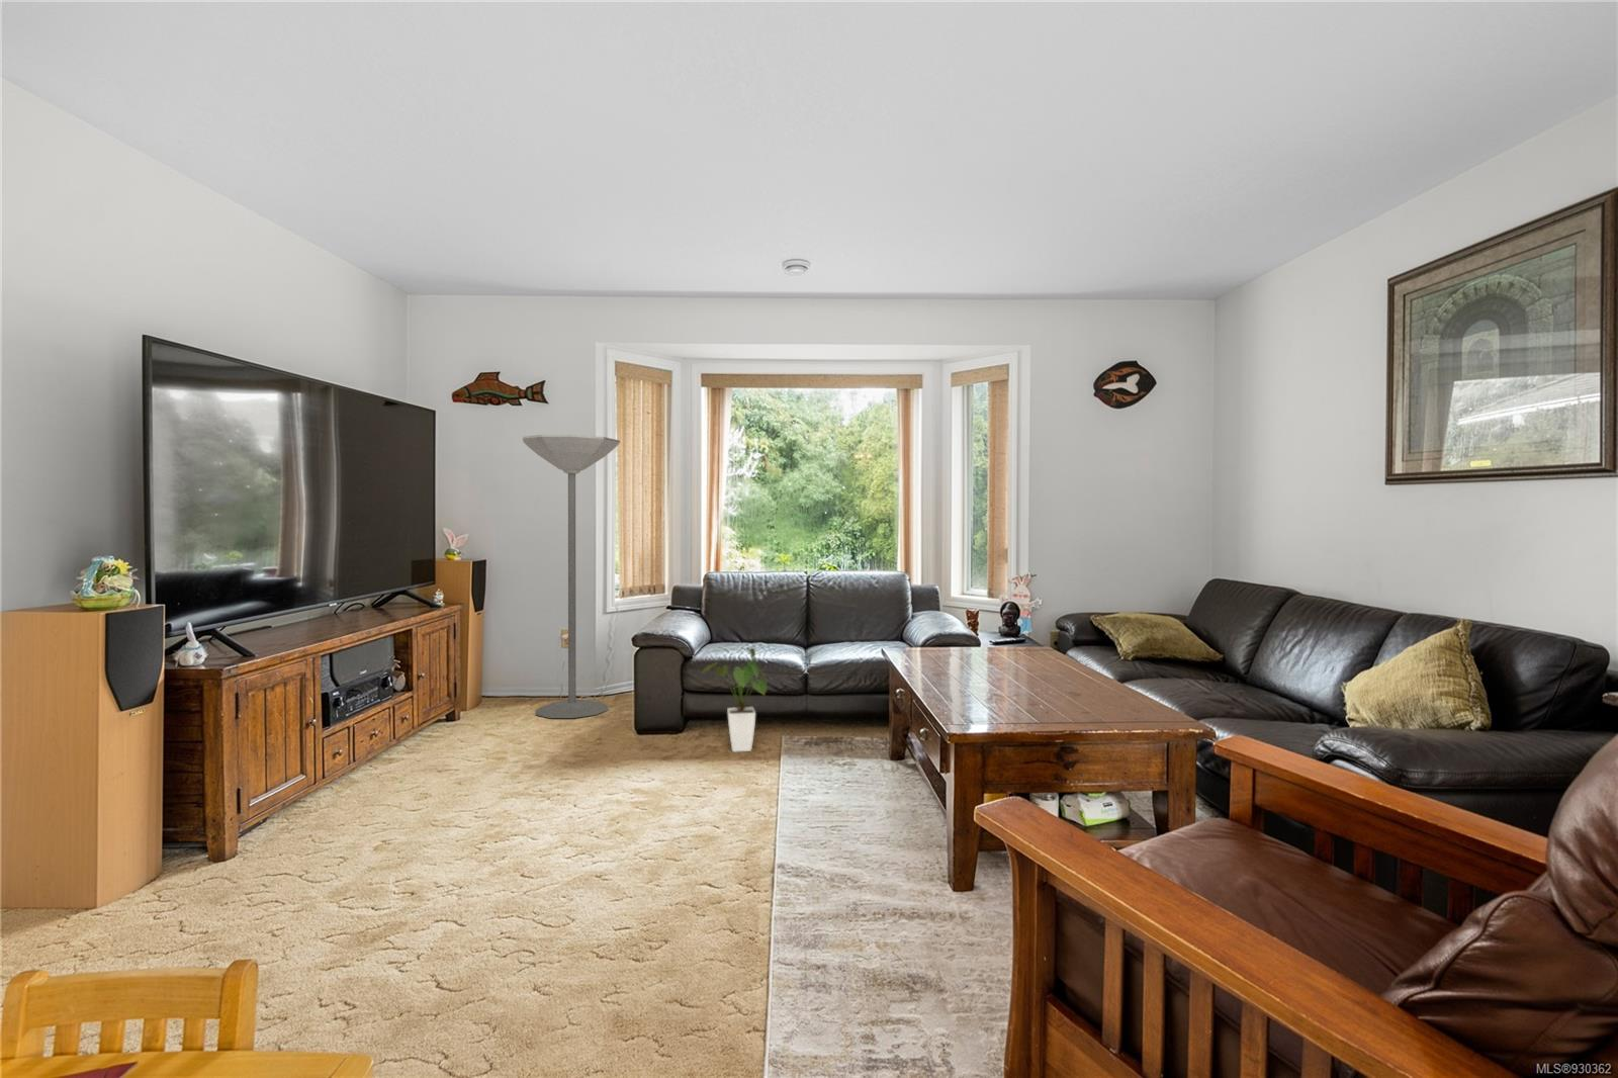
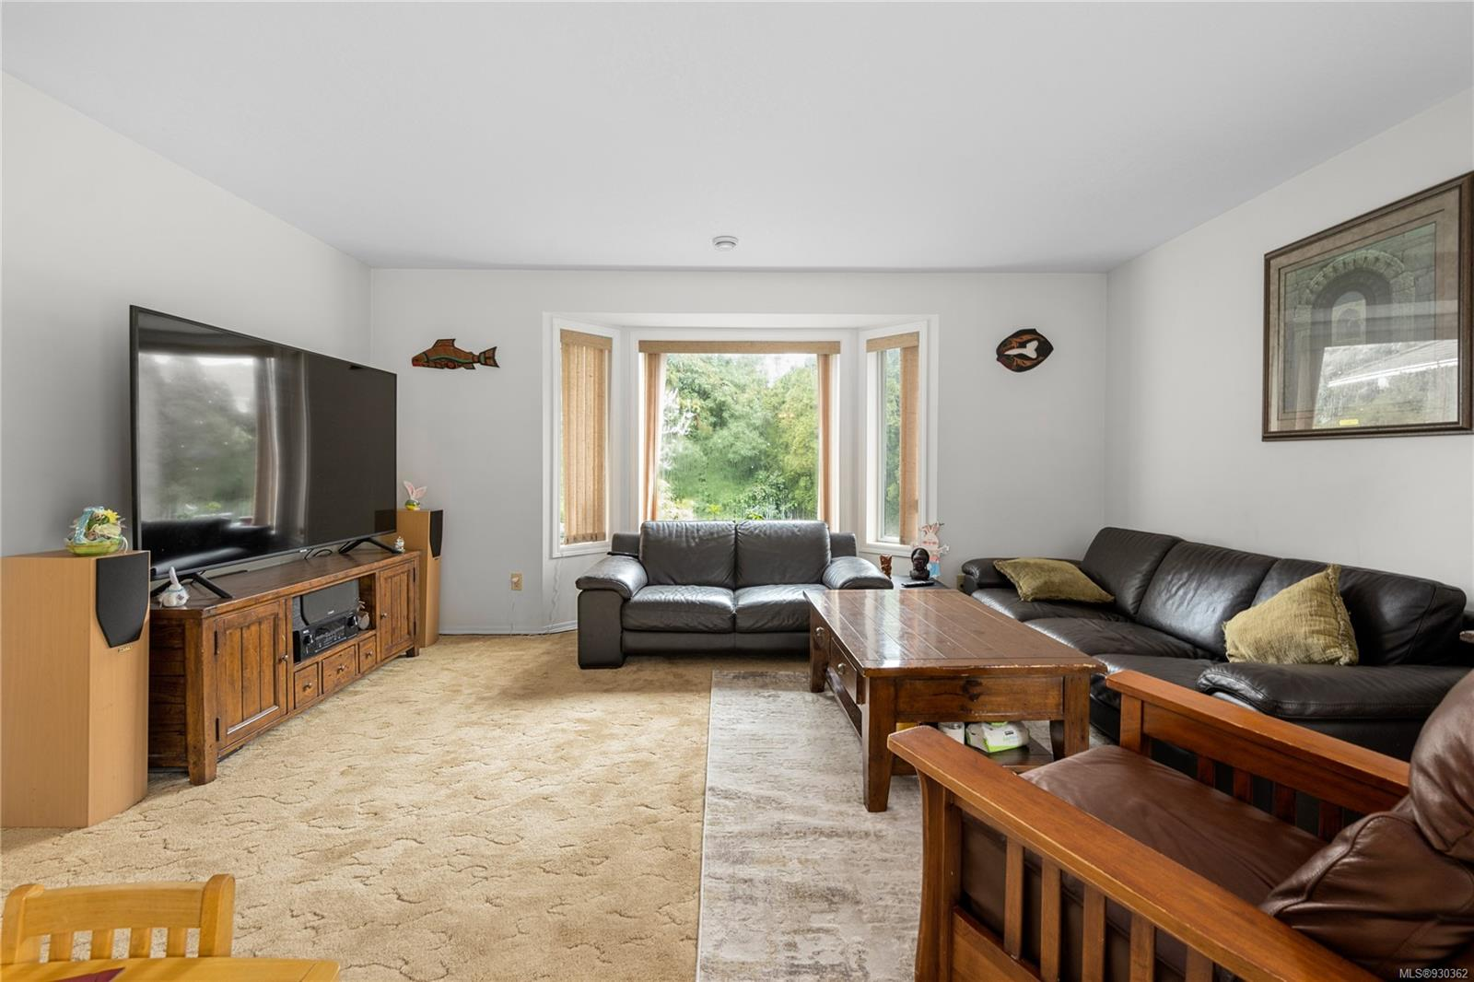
- floor lamp (571, 574)
- house plant (736, 700)
